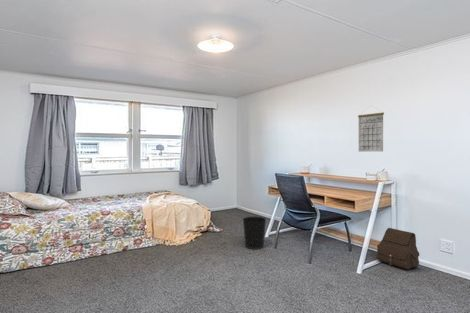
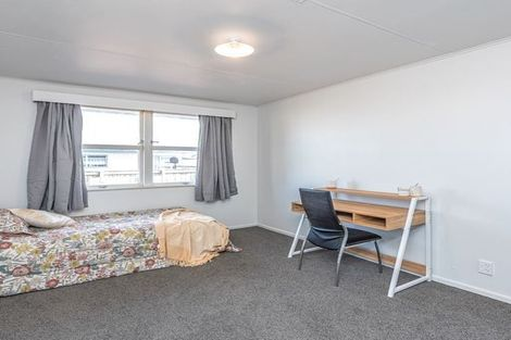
- satchel (399, 246)
- calendar (370, 128)
- wastebasket (254, 232)
